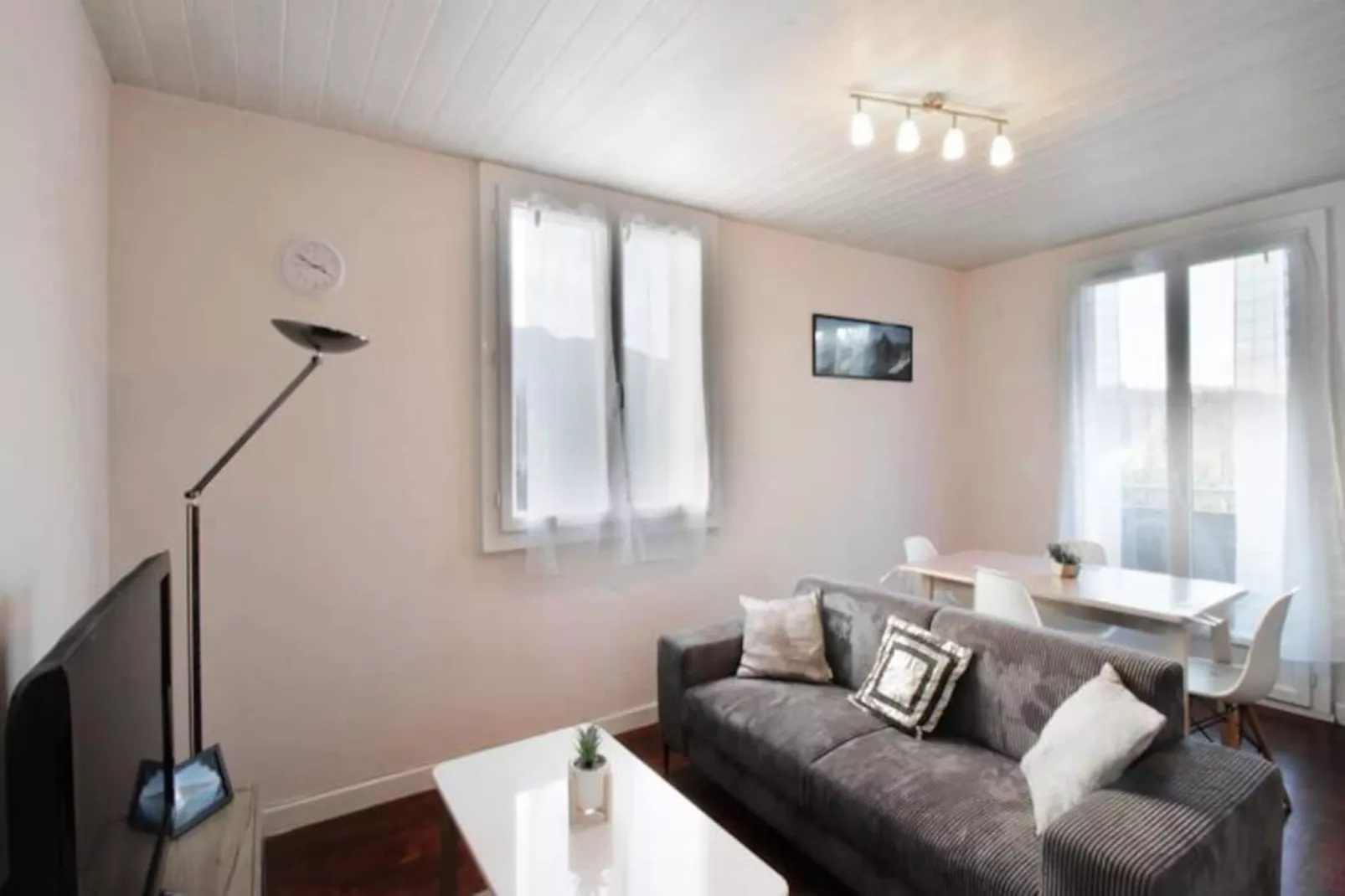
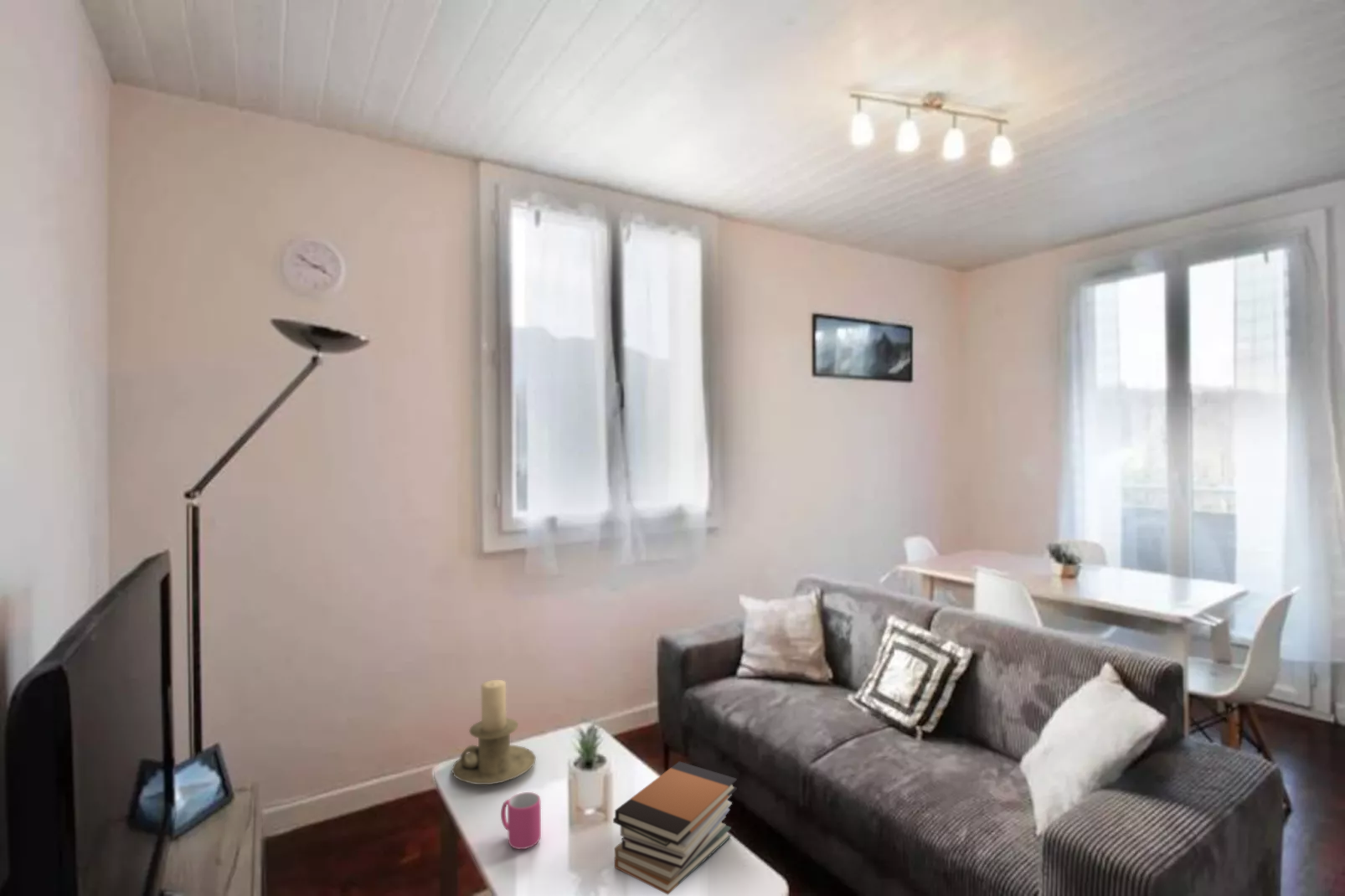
+ candle holder (493, 725)
+ book stack (678, 821)
+ mug (519, 819)
